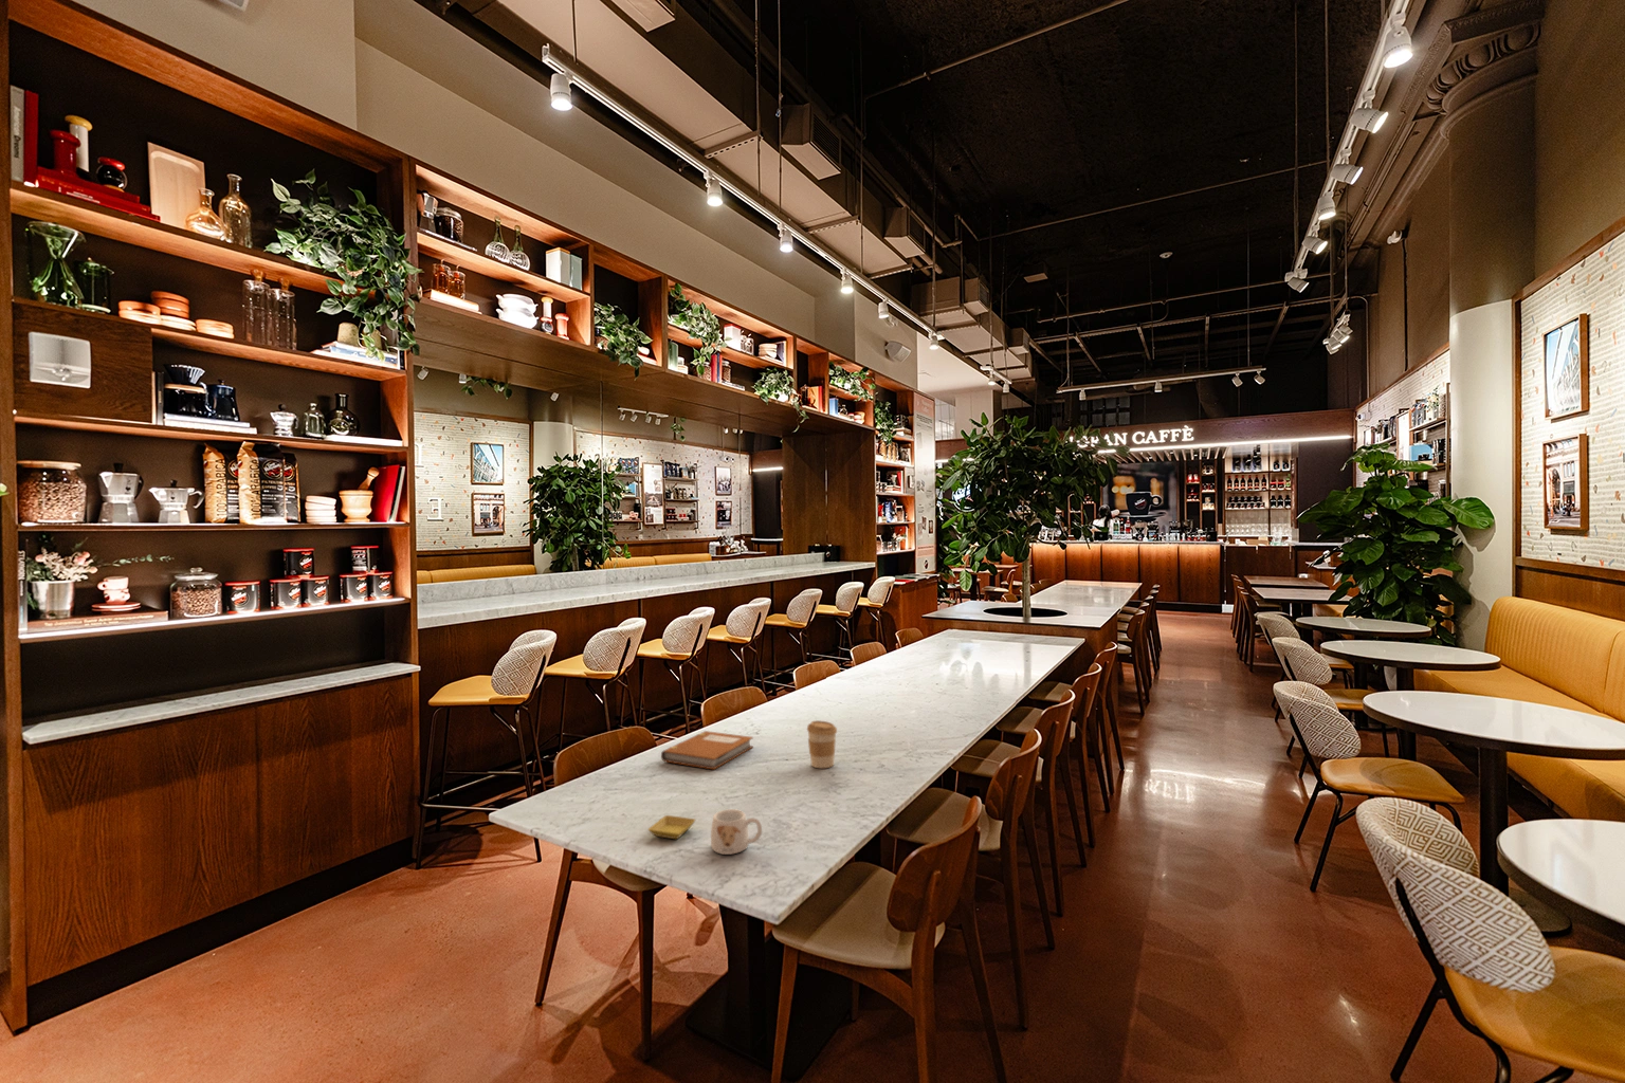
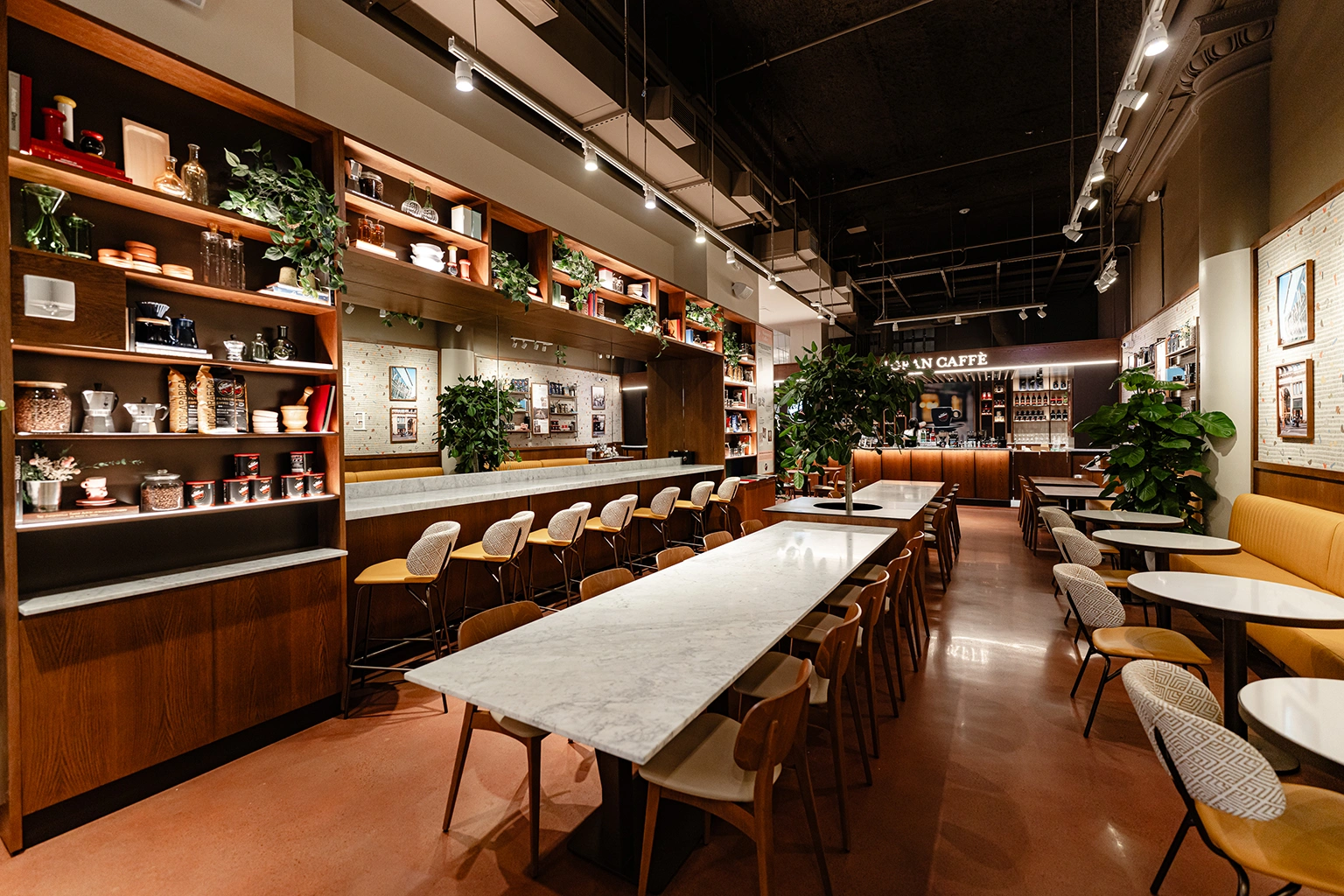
- mug (736, 832)
- notebook (709, 748)
- coffee cup (822, 743)
- saucer (672, 828)
